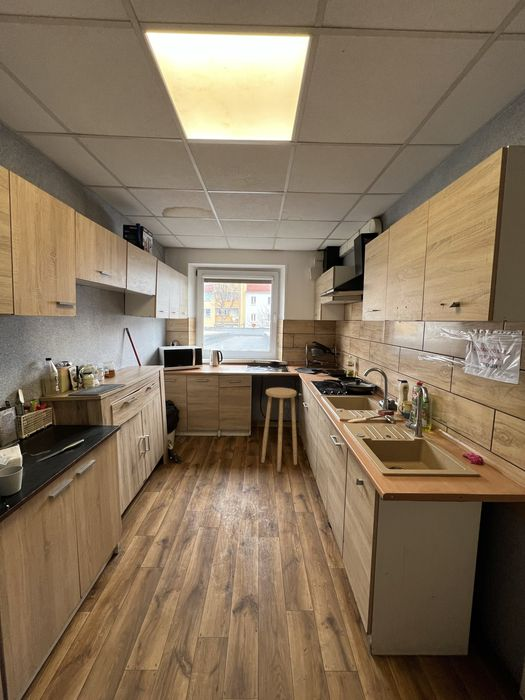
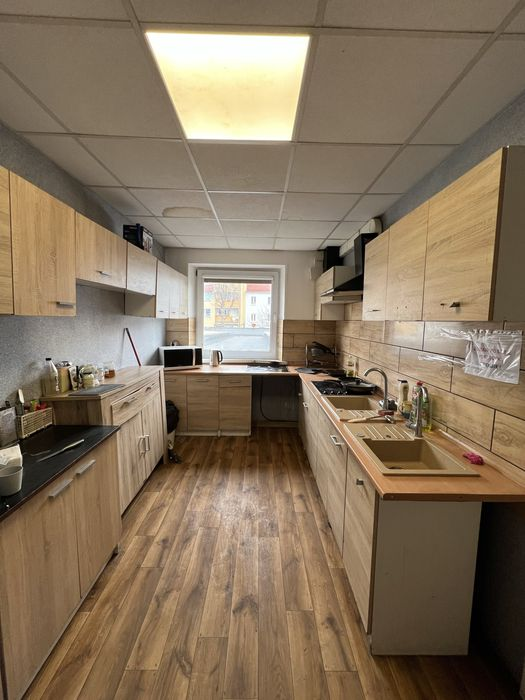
- stool (279, 427)
